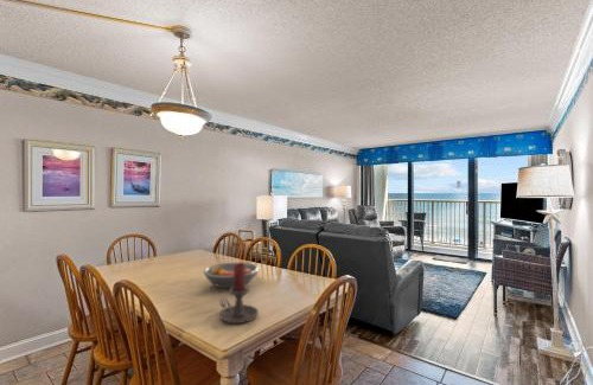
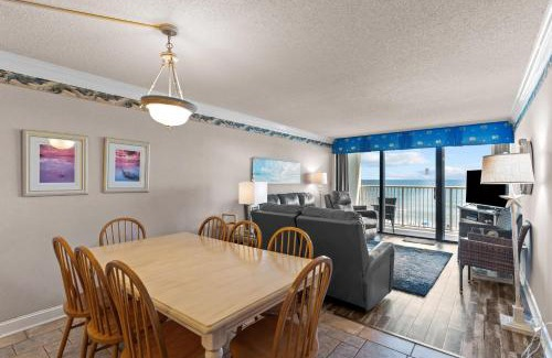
- fruit bowl (231, 274)
- candle holder (235, 288)
